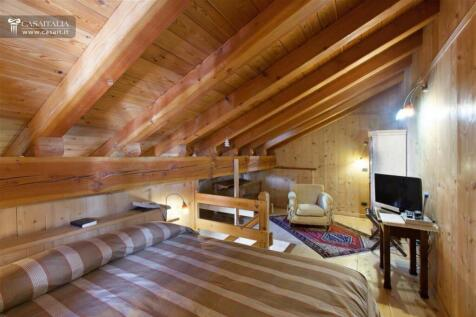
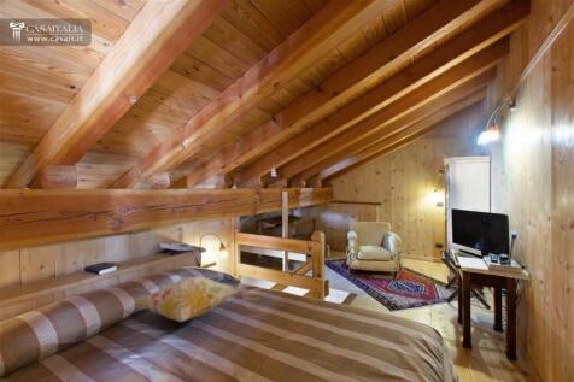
+ decorative pillow (189, 296)
